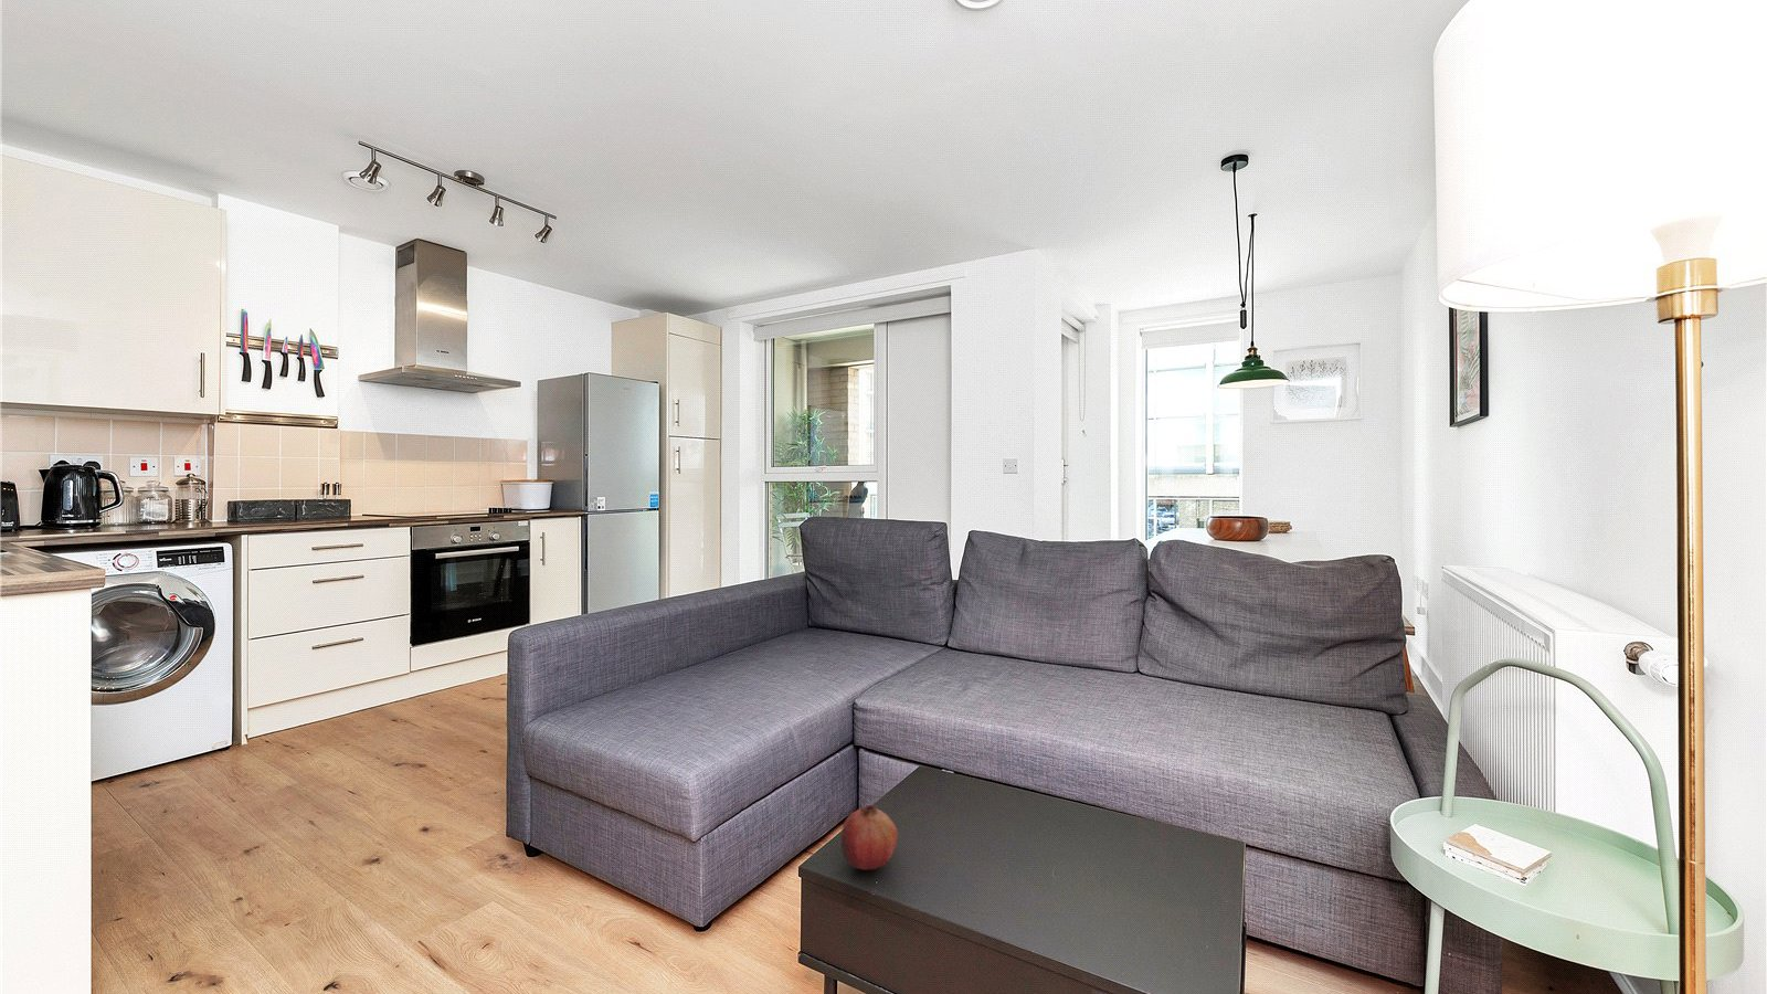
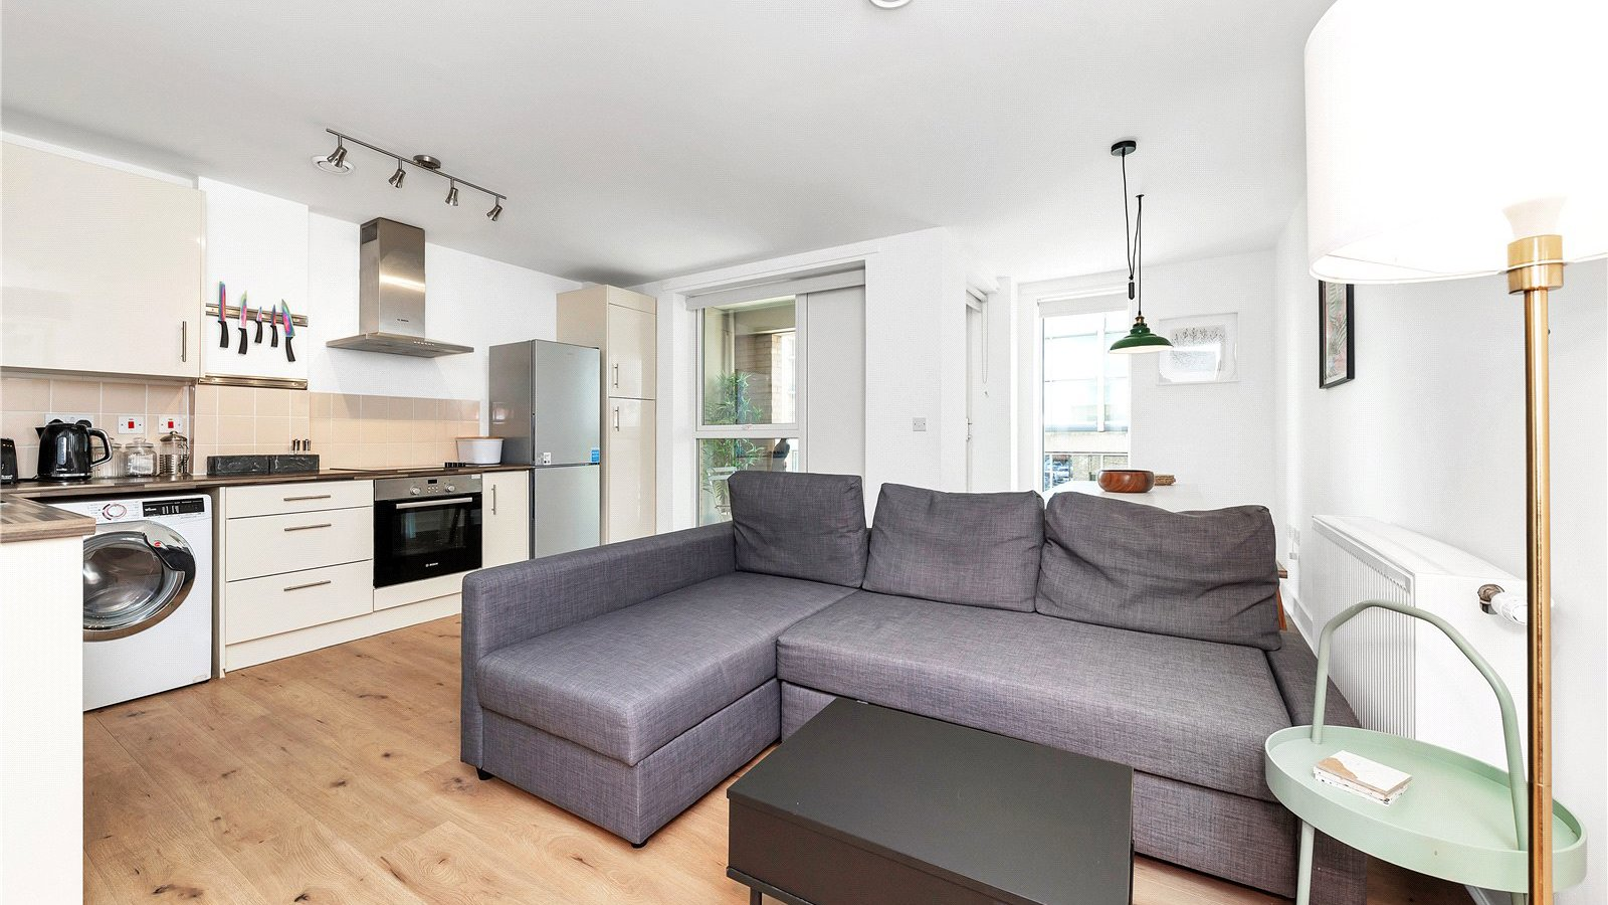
- fruit (868, 835)
